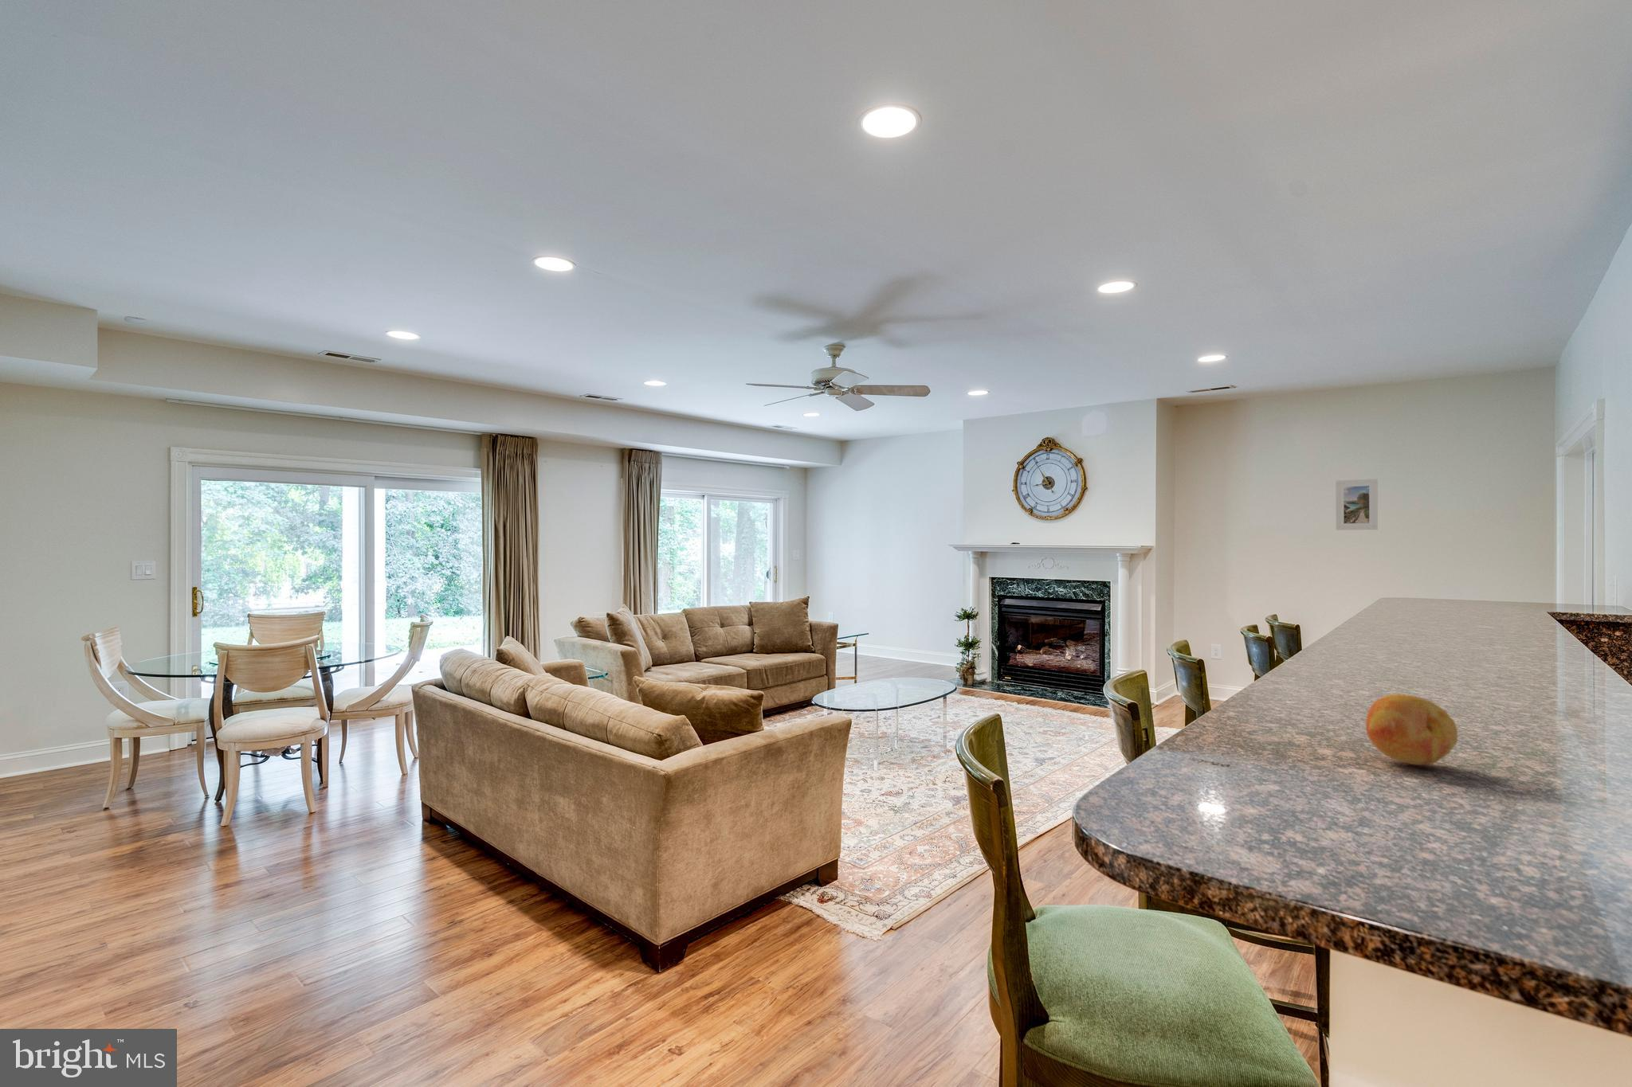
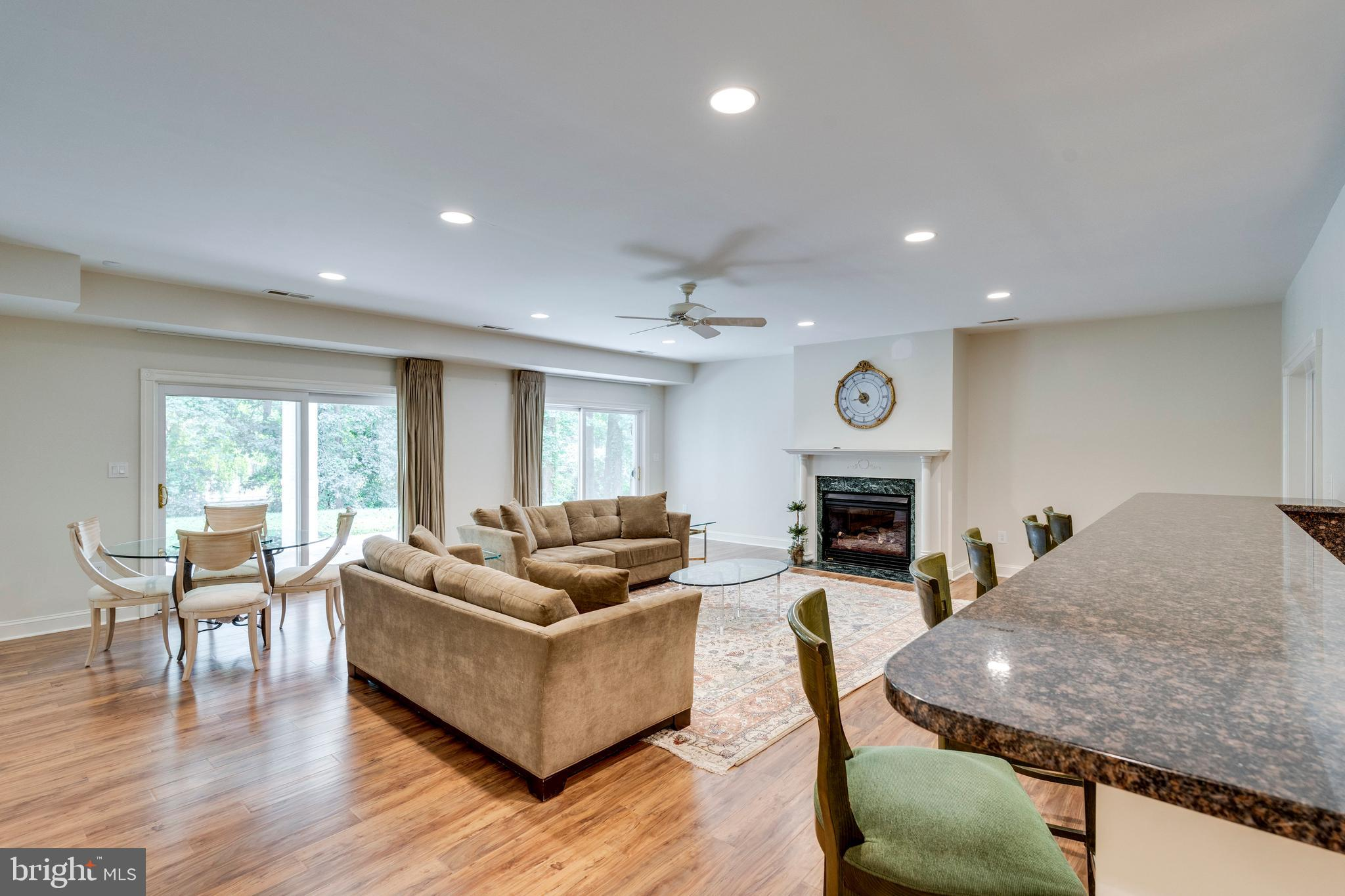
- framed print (1357, 505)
- fruit (1410, 728)
